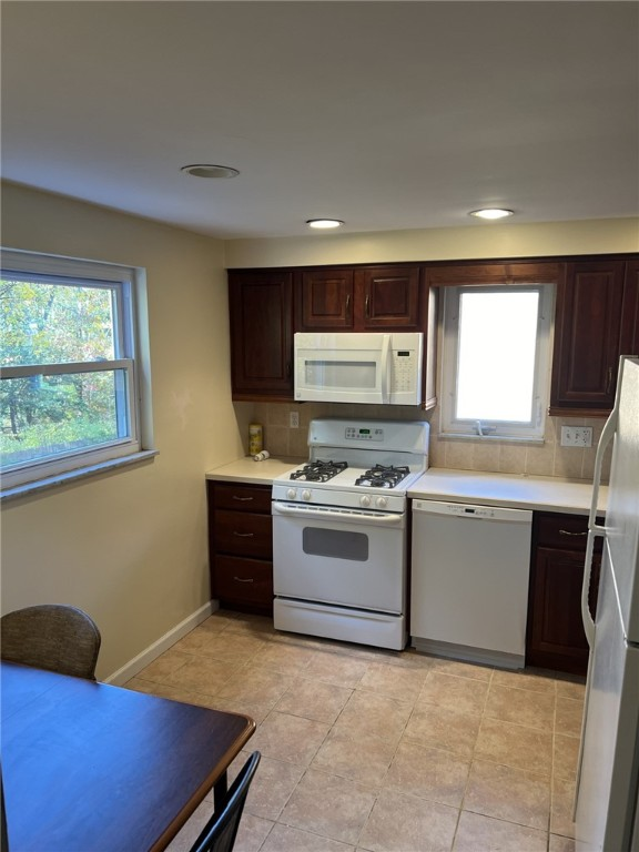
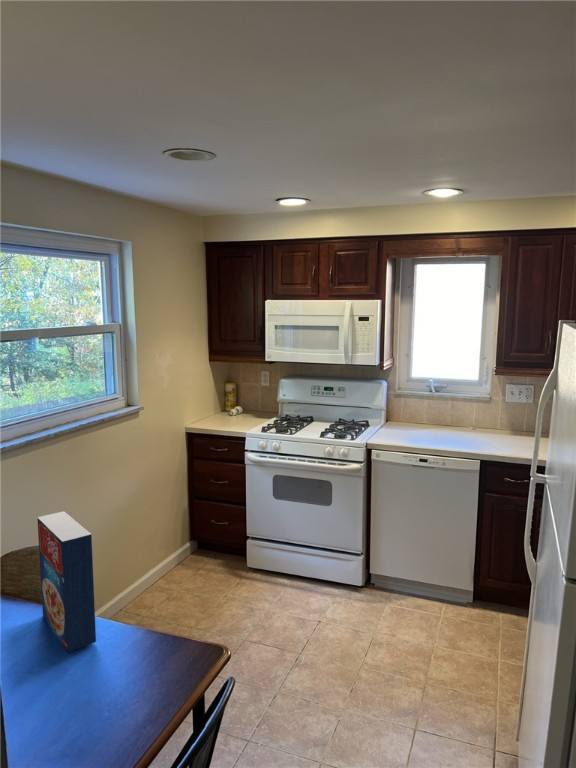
+ cereal box (65, 577)
